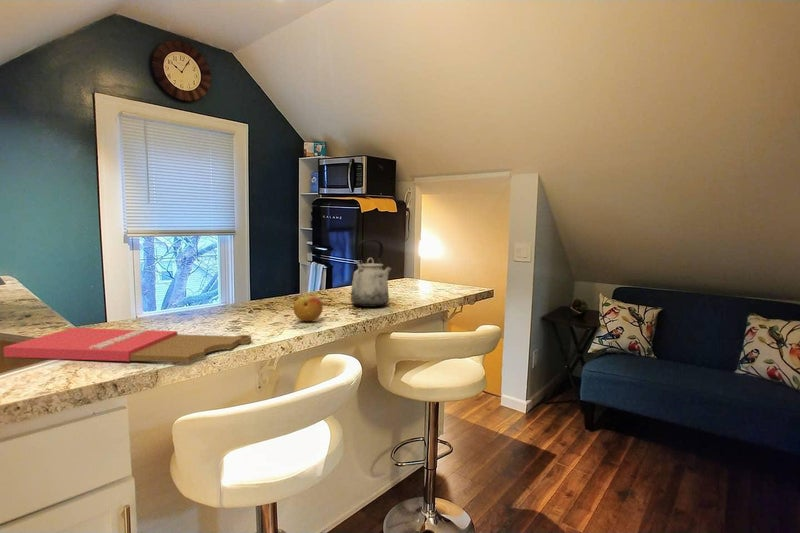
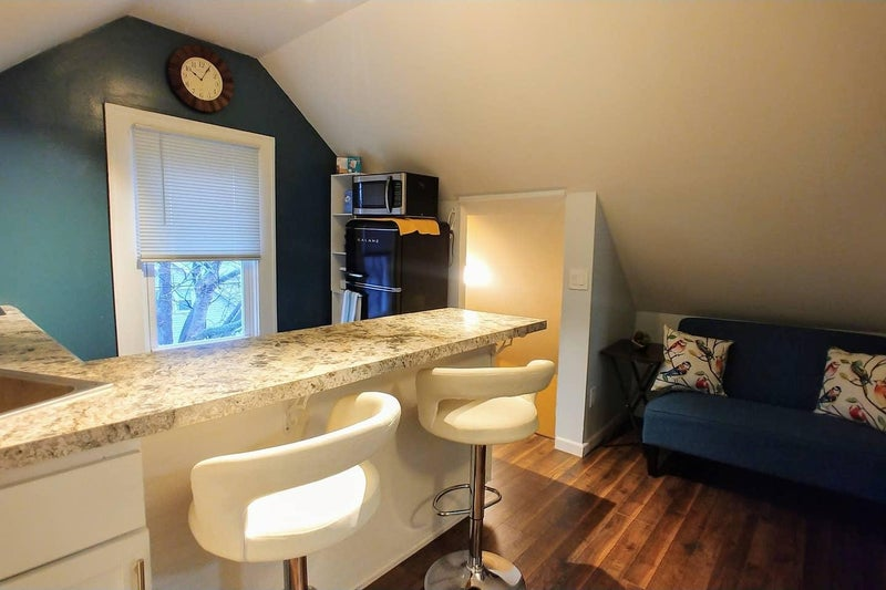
- fruit (308, 309)
- cutting board (139, 342)
- kettle (374, 272)
